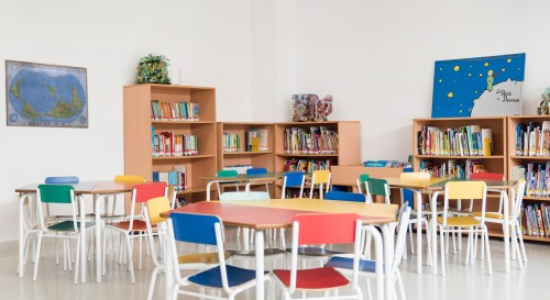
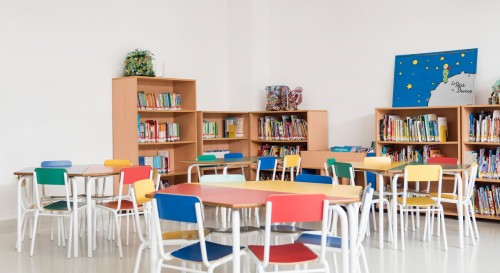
- world map (48, 96)
